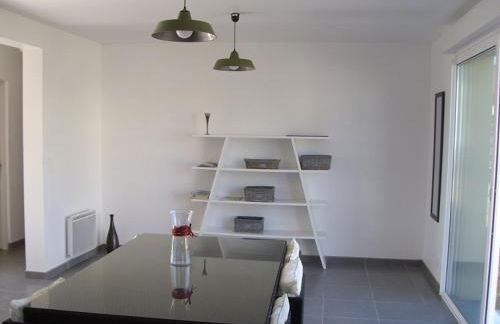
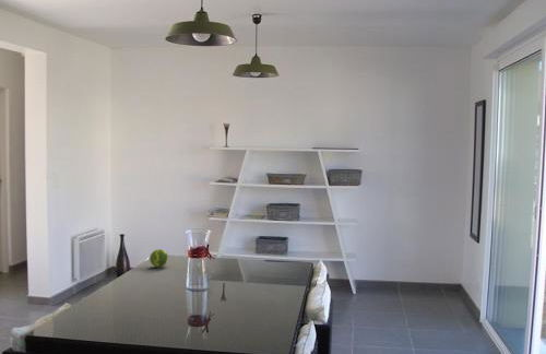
+ fruit (158, 258)
